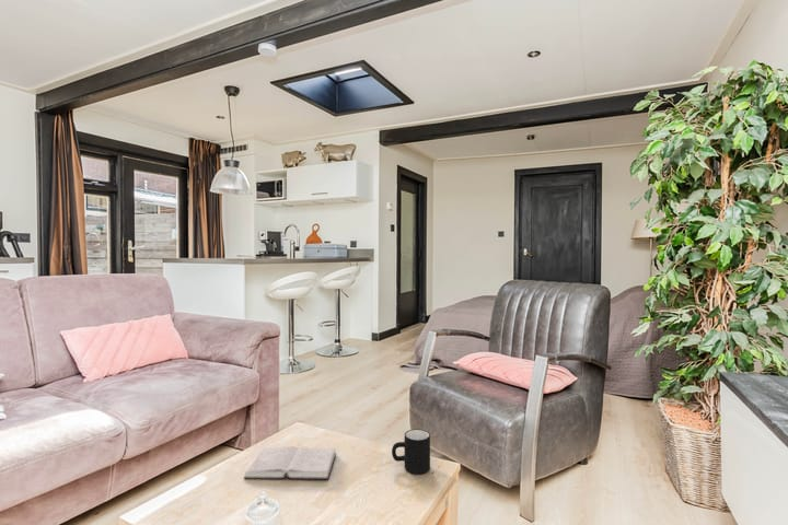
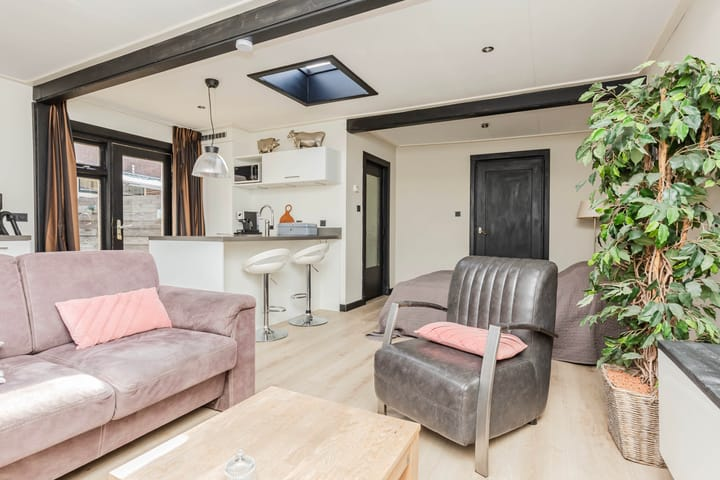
- mug (410, 451)
- hardback book (292, 462)
